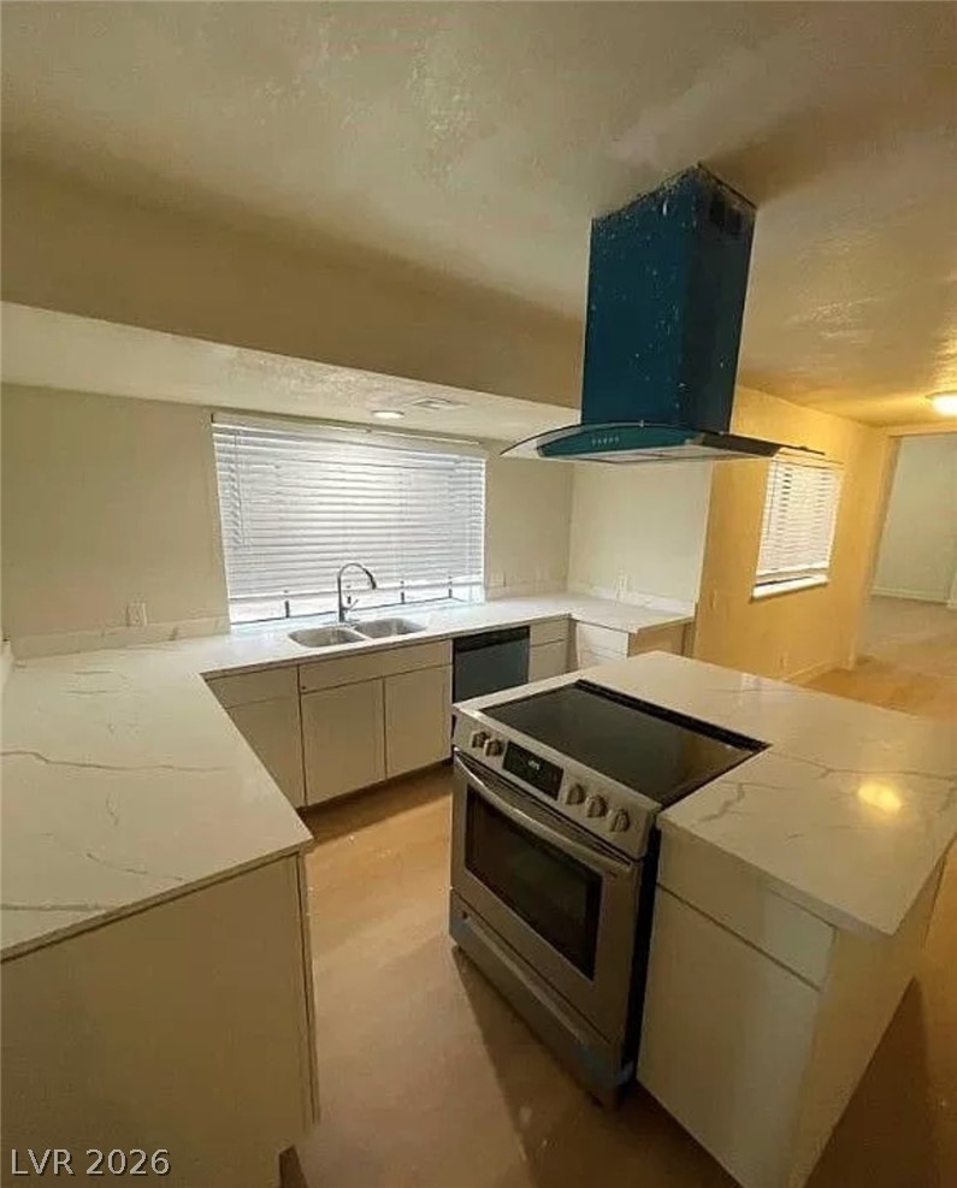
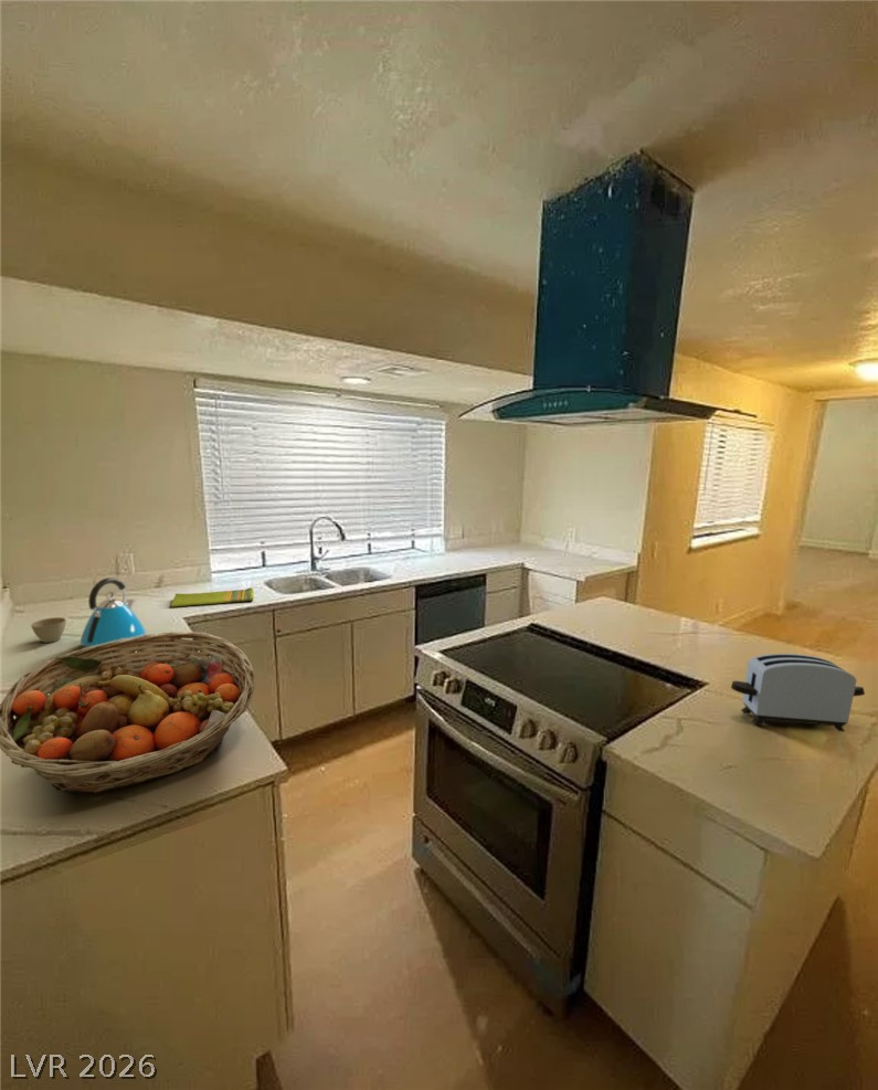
+ fruit basket (139, 705)
+ kettle (109, 612)
+ dish towel (214, 596)
+ flower pot (50, 631)
+ toaster (796, 690)
